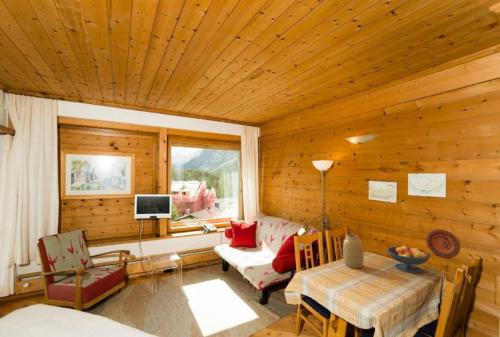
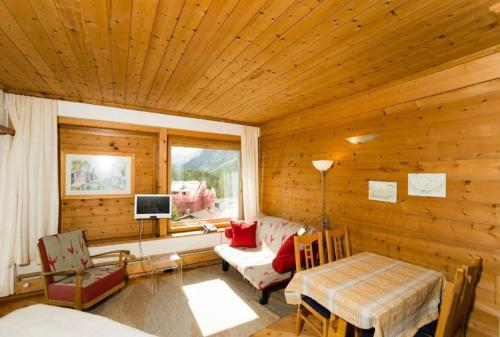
- fruit bowl (407, 257)
- vase (352, 250)
- decorative plate (442, 243)
